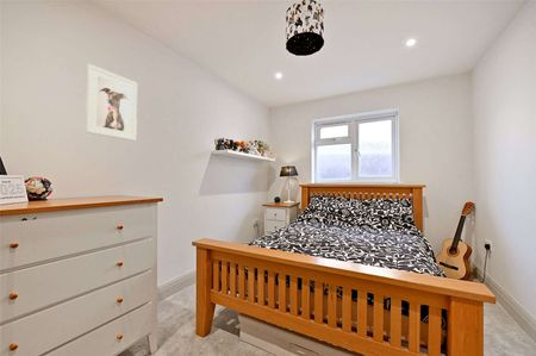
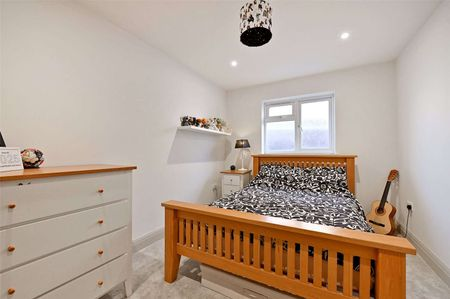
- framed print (113, 105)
